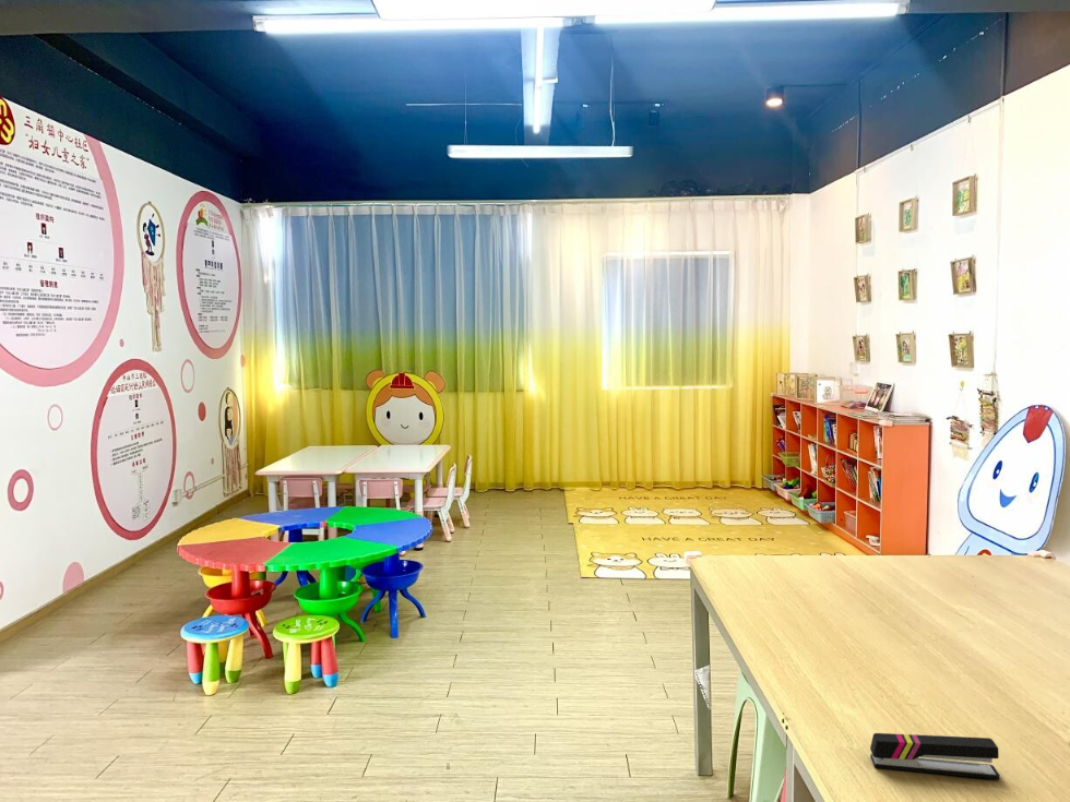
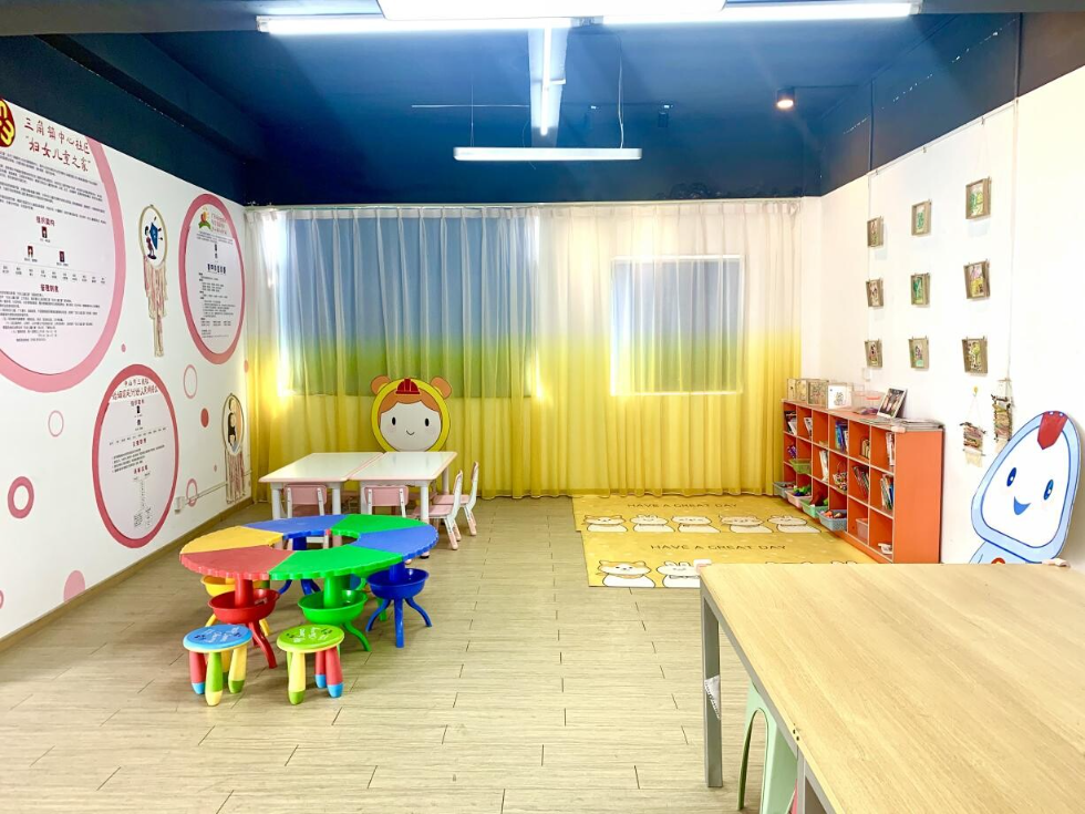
- stapler (932, 752)
